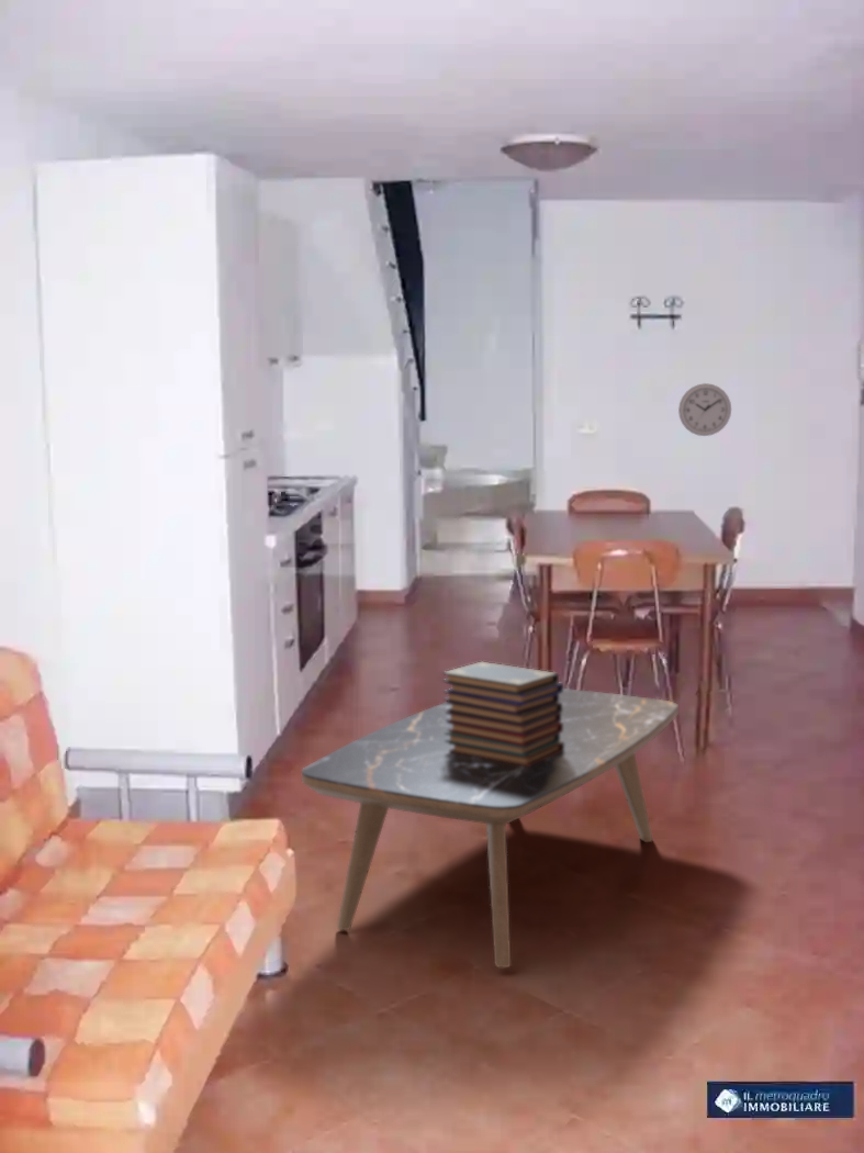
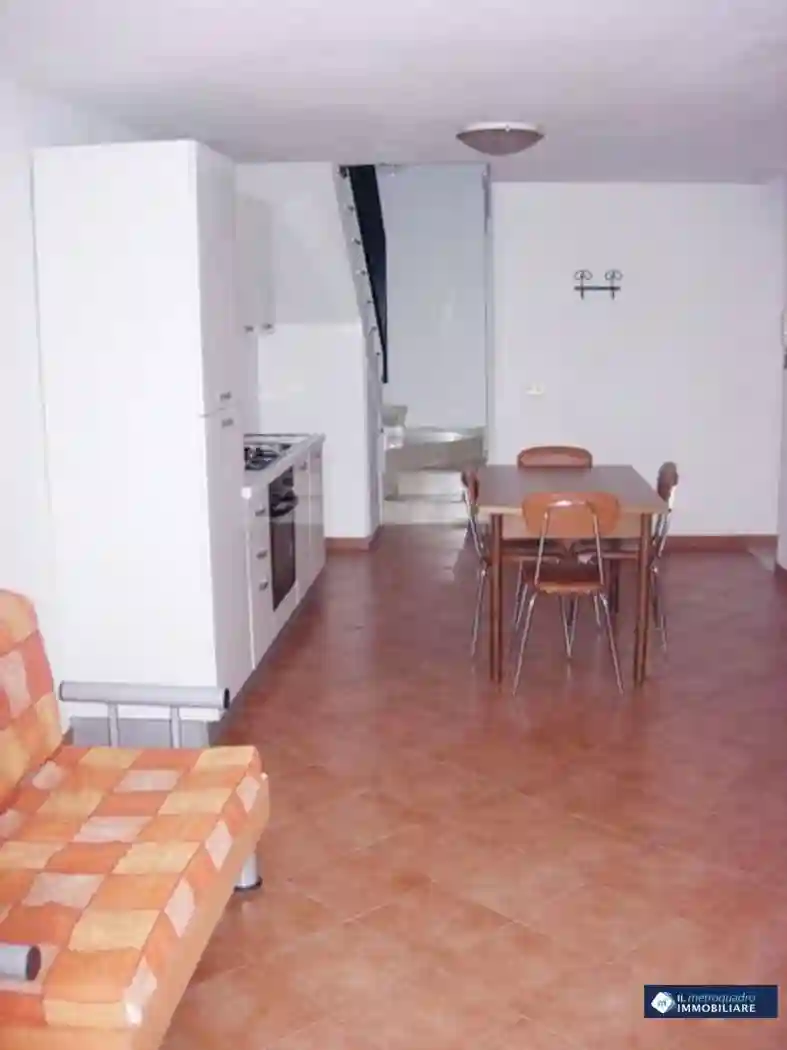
- book stack (502, 710)
- wall clock (705, 410)
- coffee table (506, 808)
